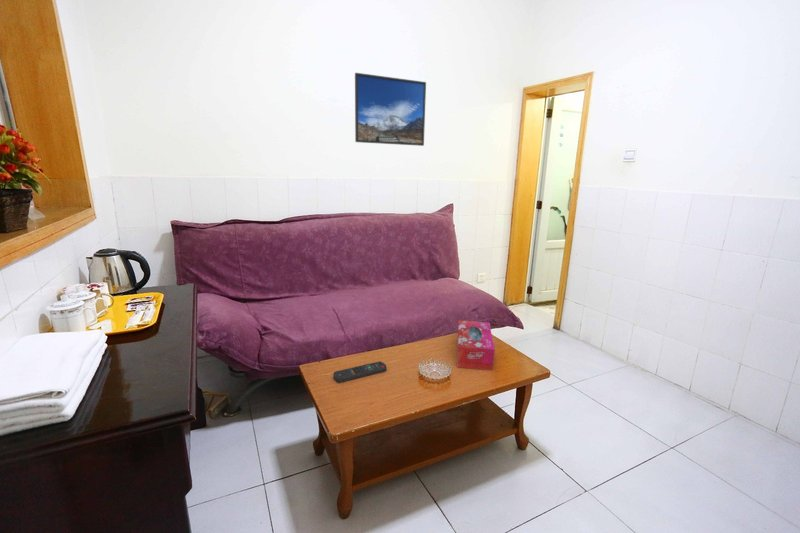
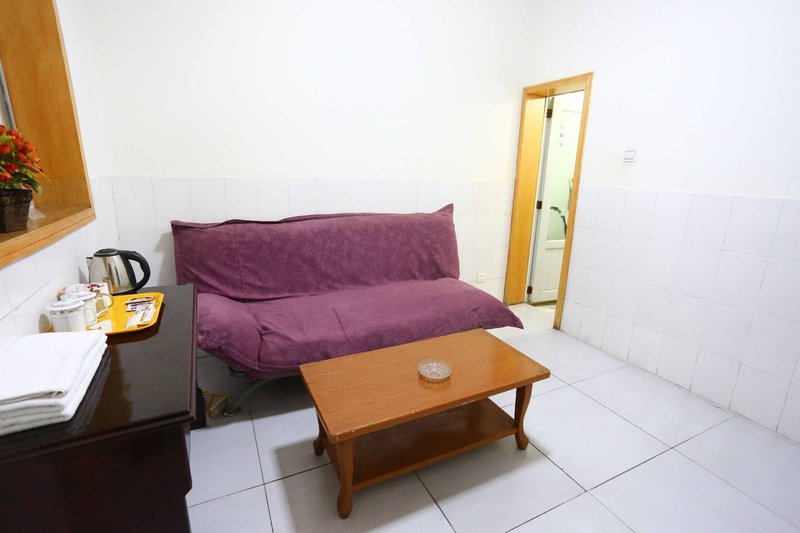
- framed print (391, 111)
- tissue box (474, 343)
- remote control (360, 371)
